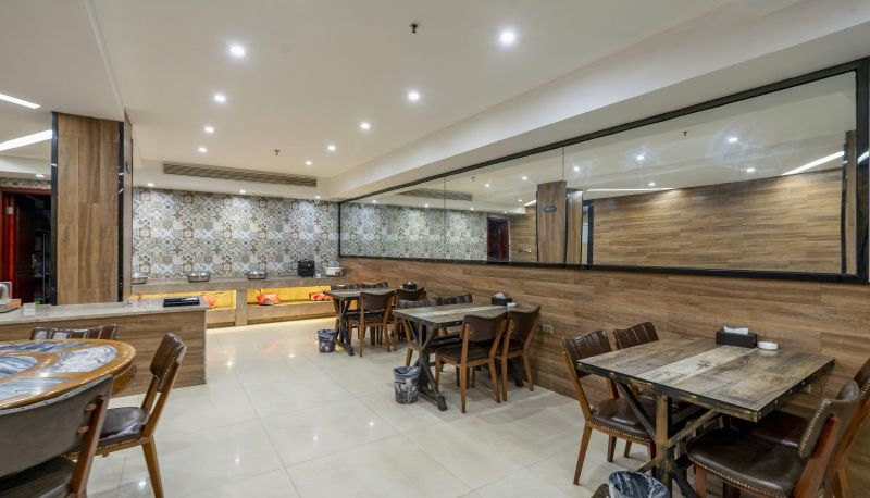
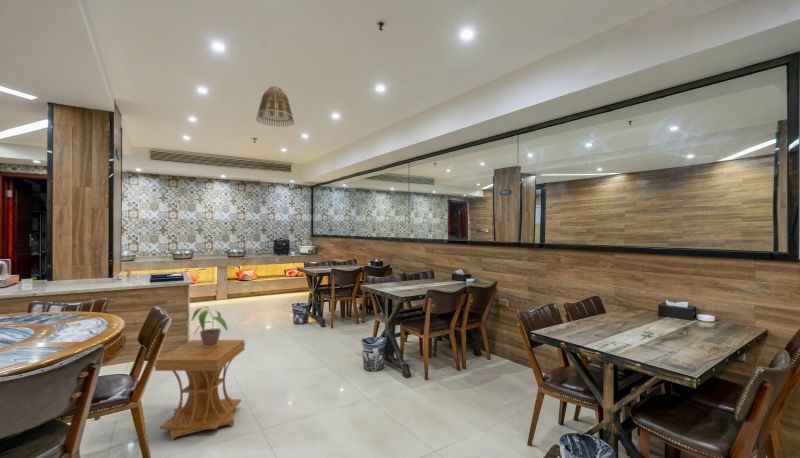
+ lamp shade (274, 104)
+ side table (203, 384)
+ potted plant (212, 326)
